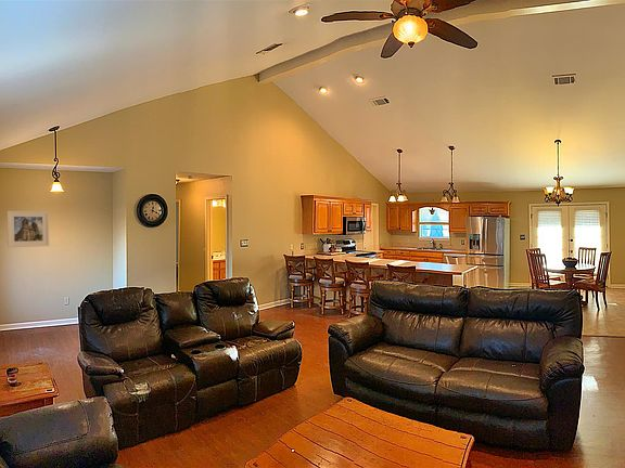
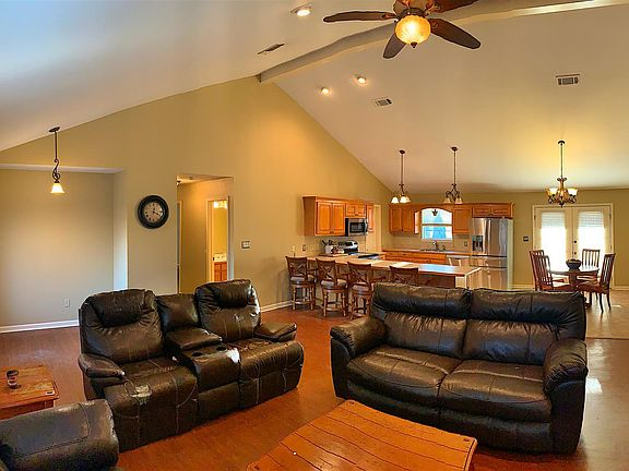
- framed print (28, 229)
